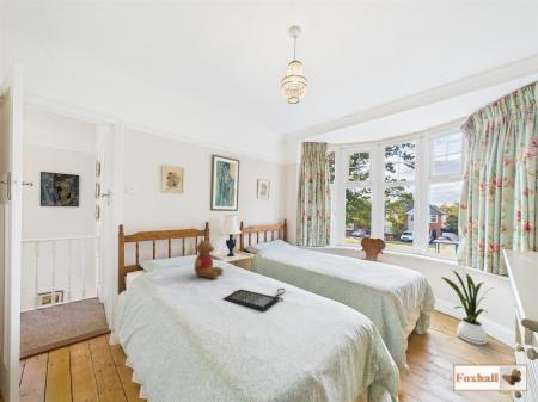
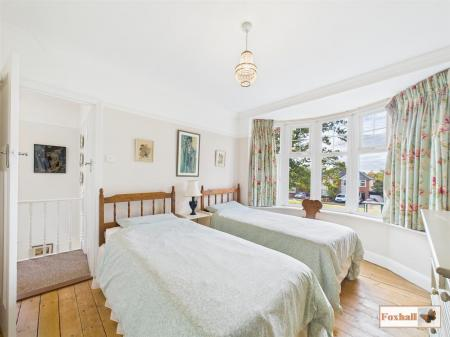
- house plant (469, 303)
- clutch bag (253, 298)
- teddy bear (208, 256)
